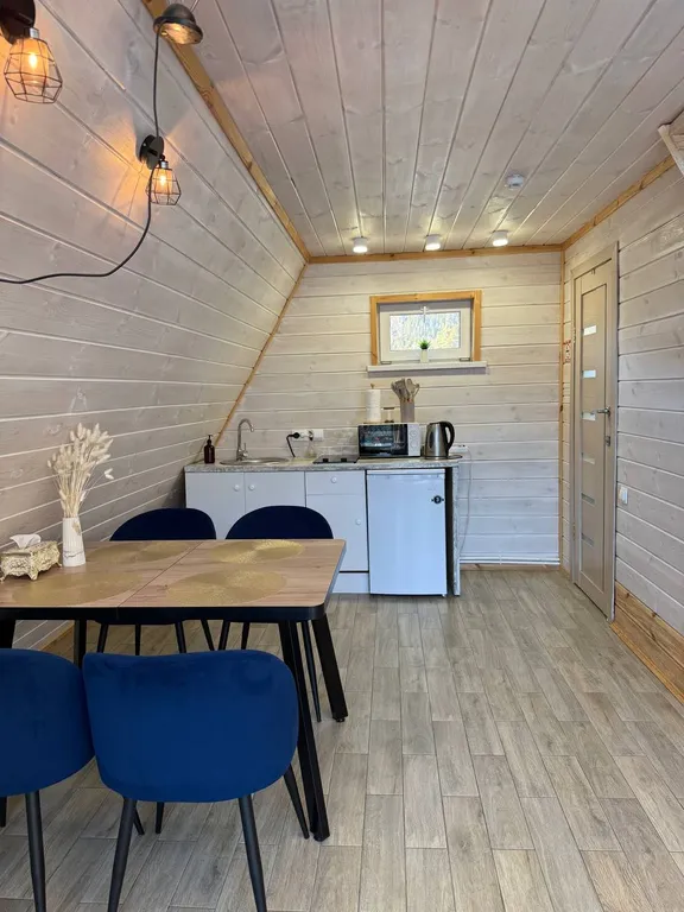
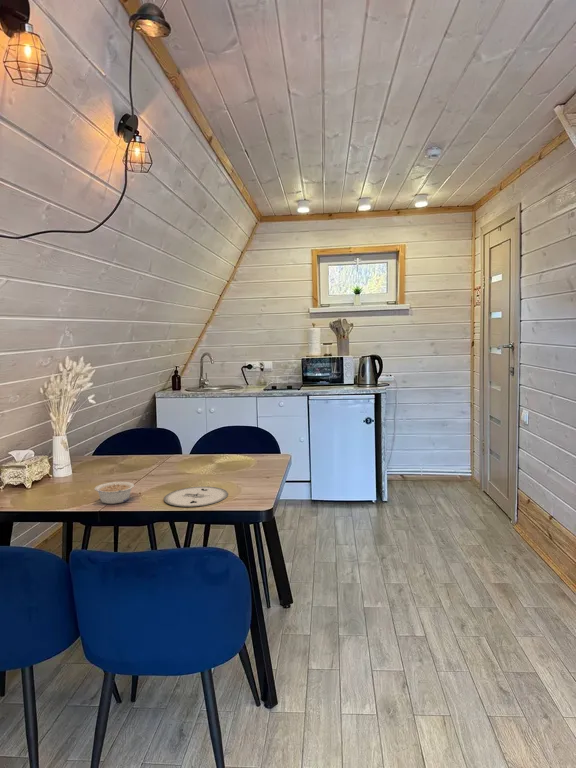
+ plate (196, 495)
+ legume (116, 492)
